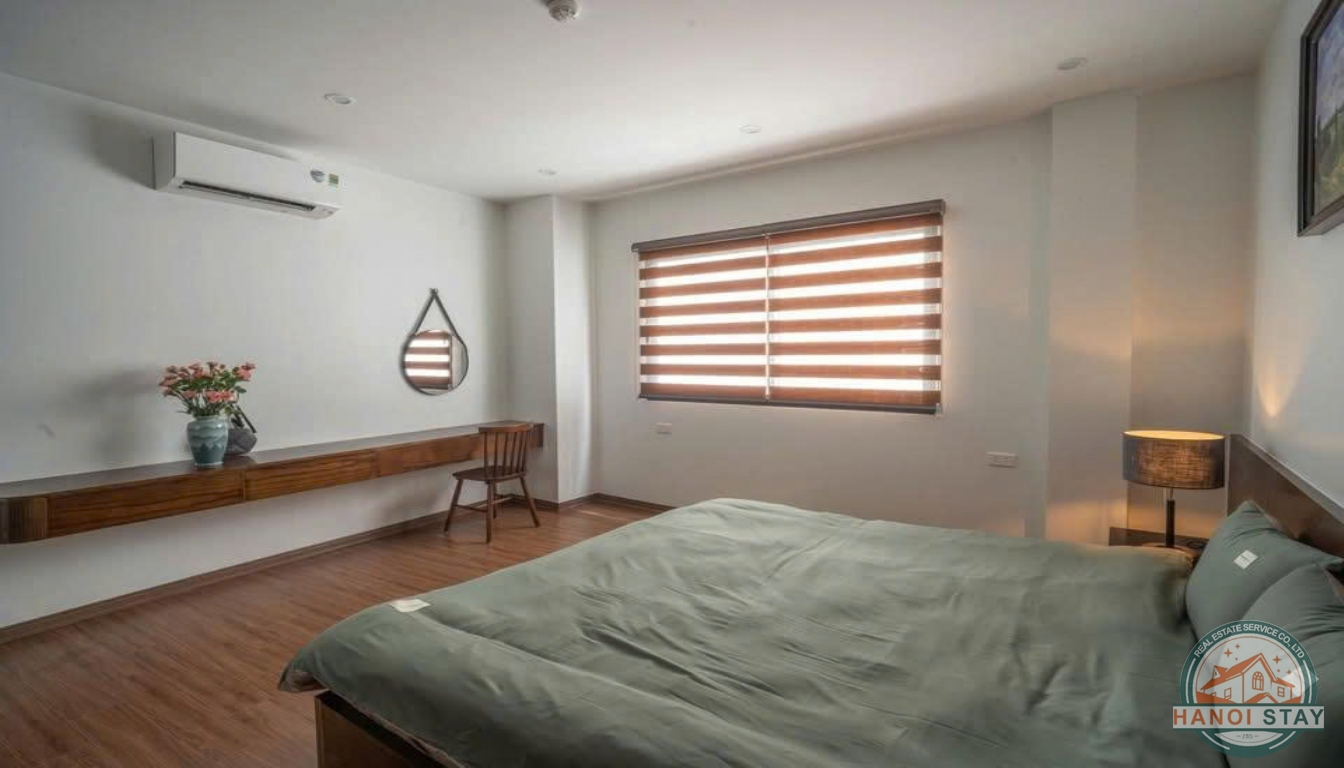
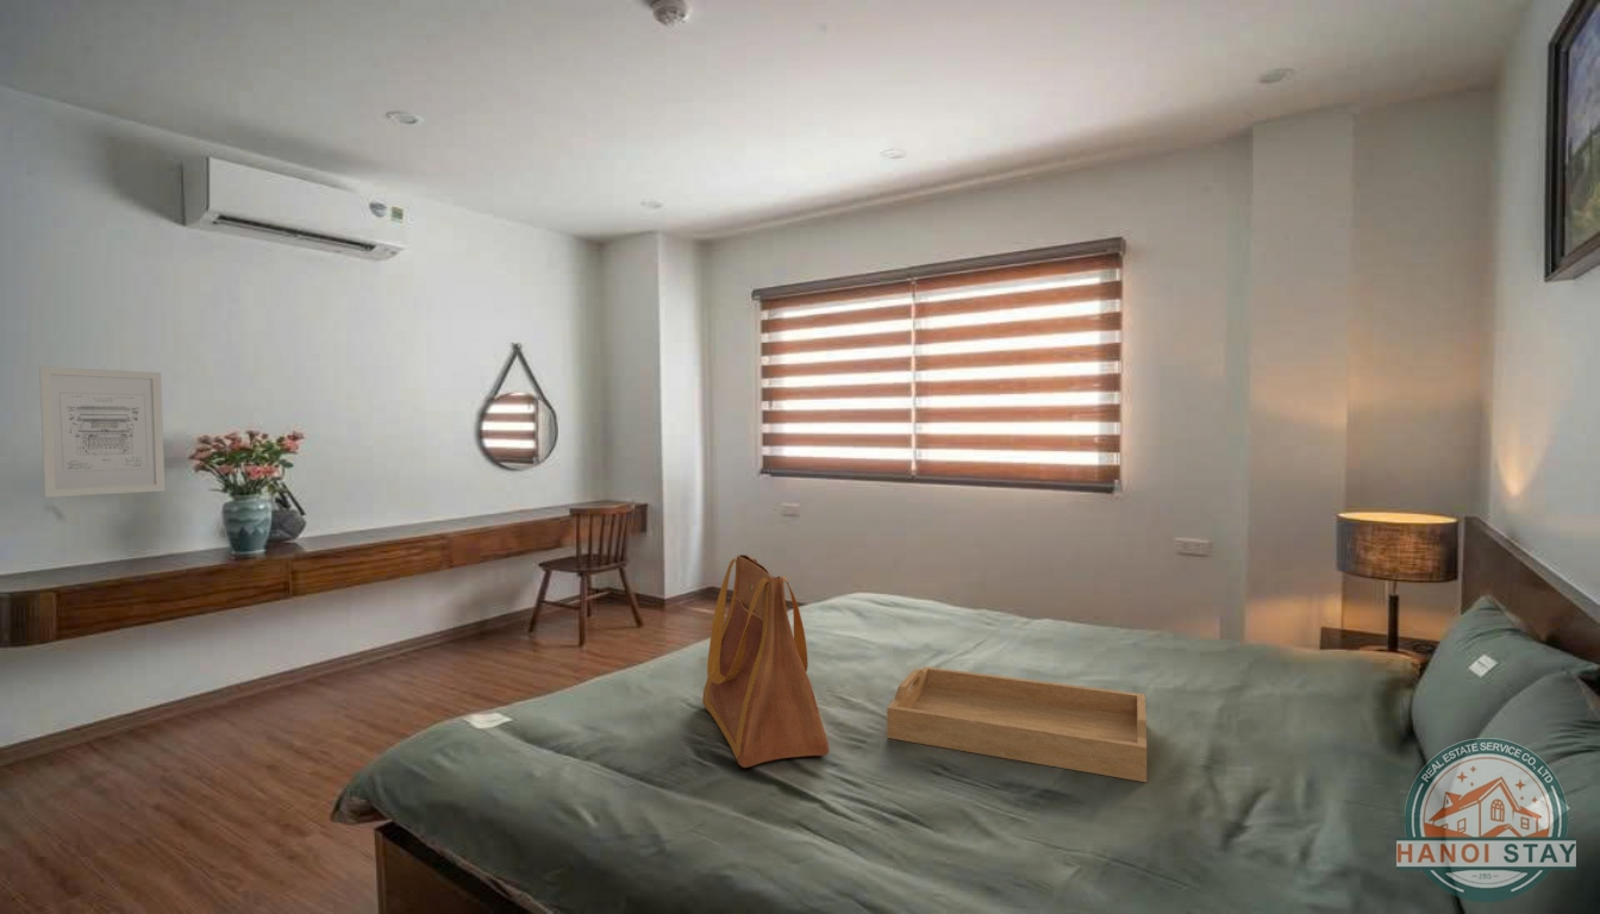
+ tote bag (758, 647)
+ wall art (105, 431)
+ serving tray (1018, 710)
